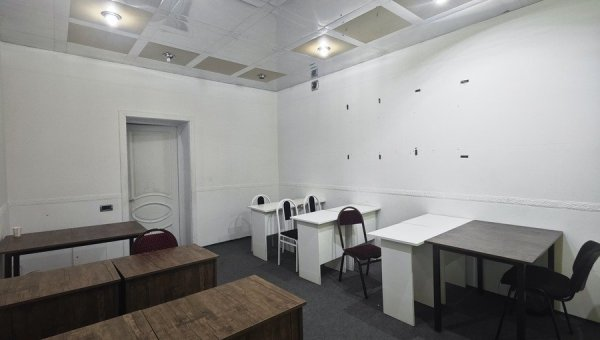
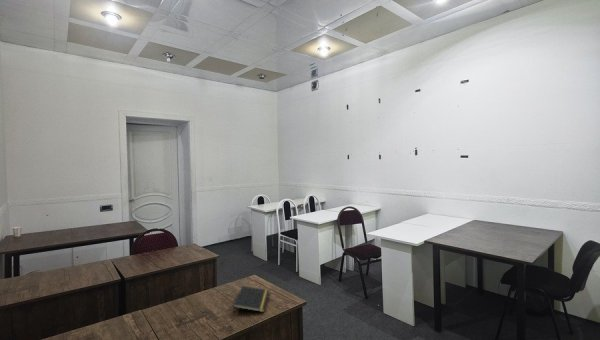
+ notepad (252, 298)
